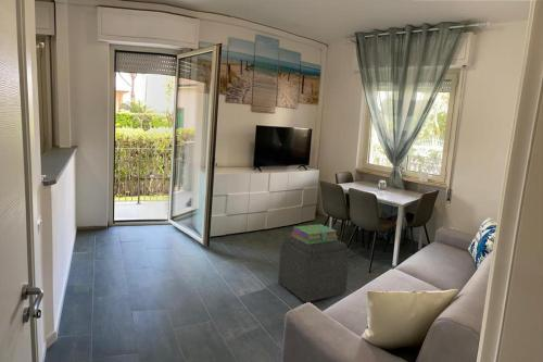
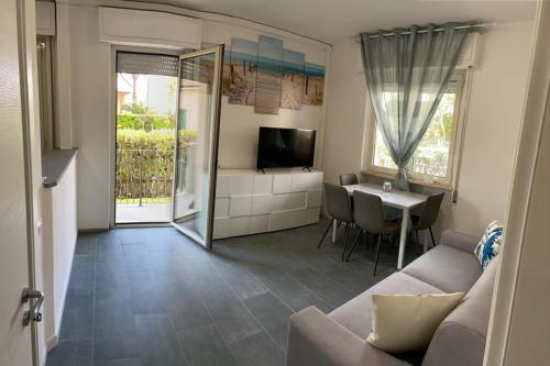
- ottoman (313, 263)
- stack of books (314, 233)
